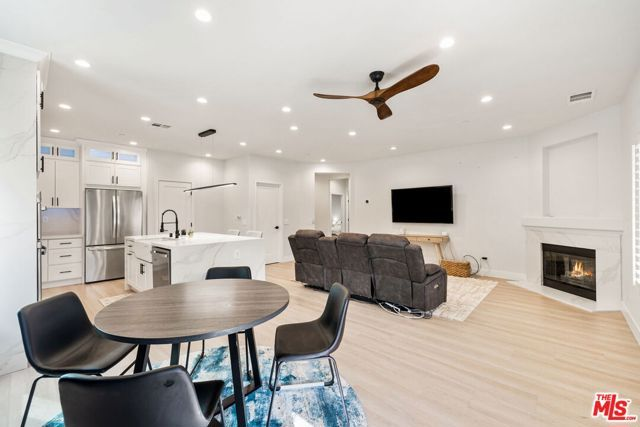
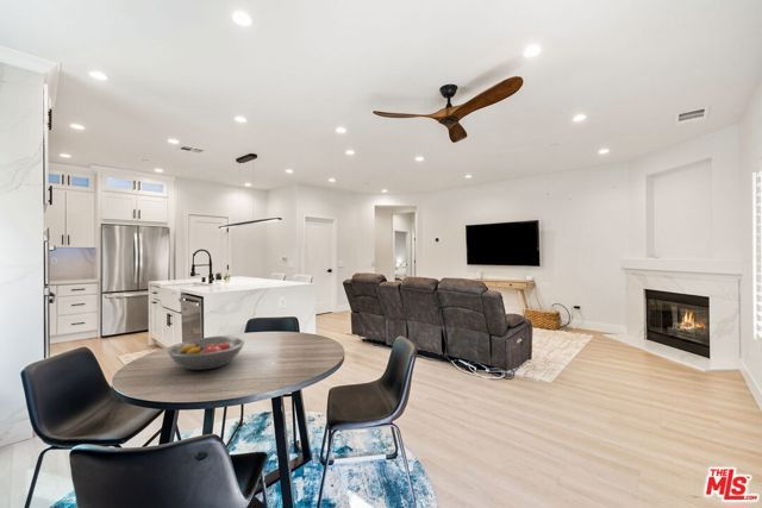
+ fruit bowl (207, 352)
